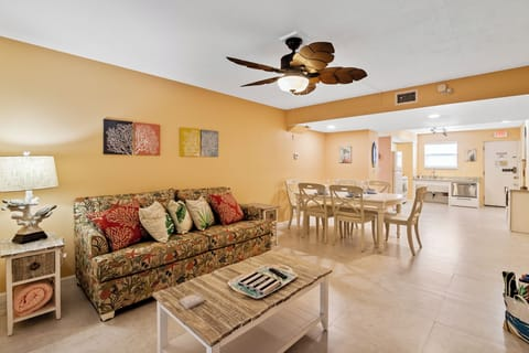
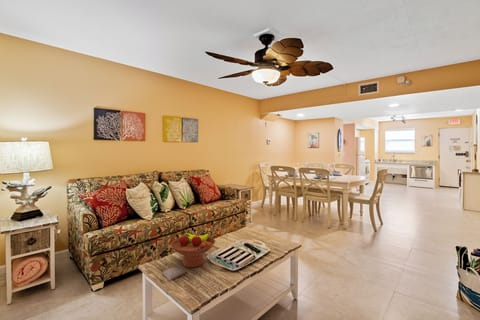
+ fruit bowl (193, 248)
